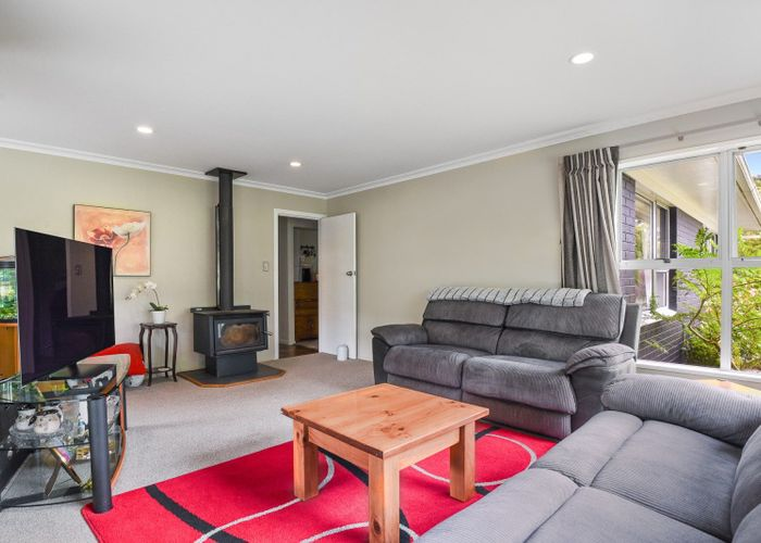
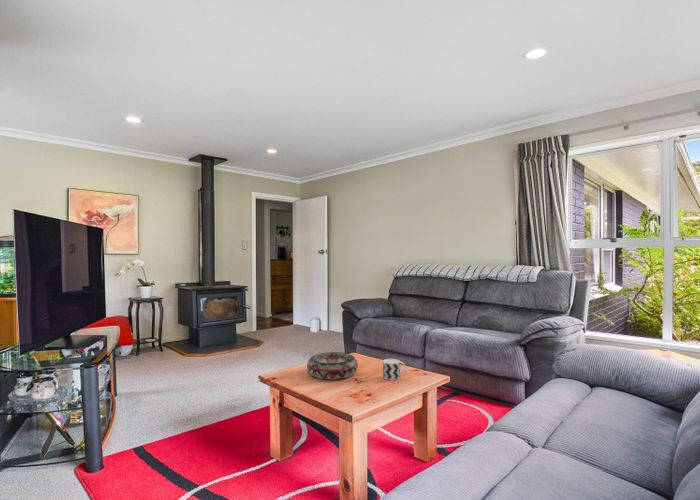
+ decorative bowl (332, 365)
+ cup (394, 369)
